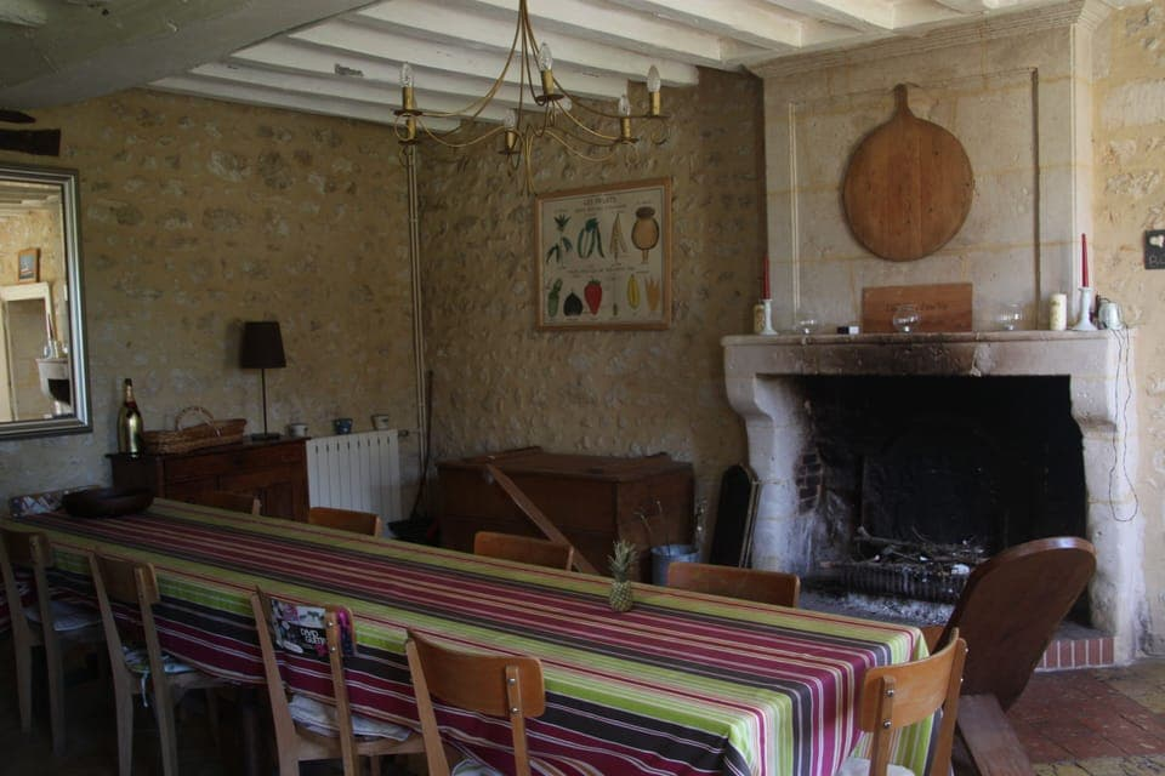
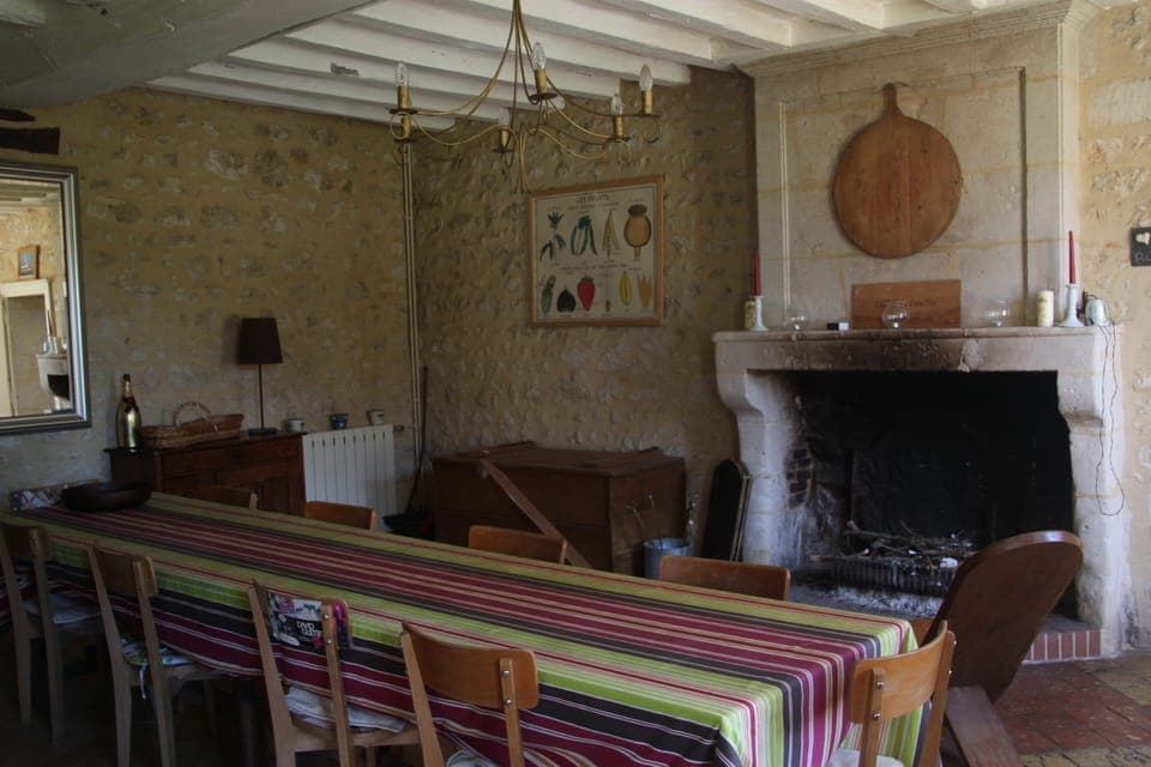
- fruit (621, 575)
